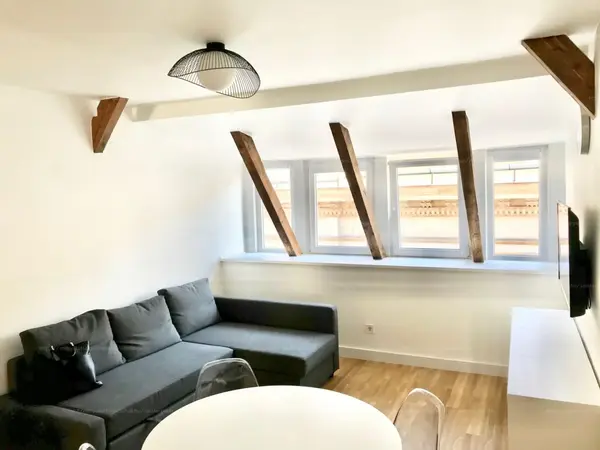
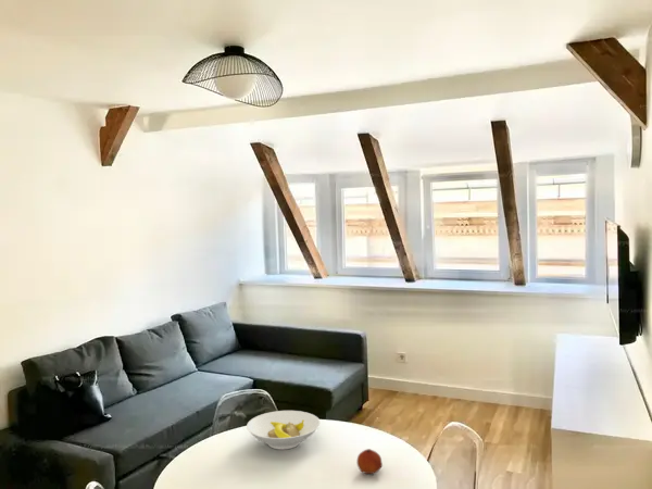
+ fruit (369, 461)
+ bowl (284, 431)
